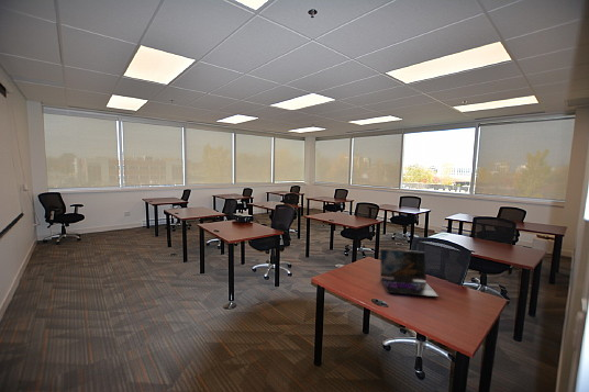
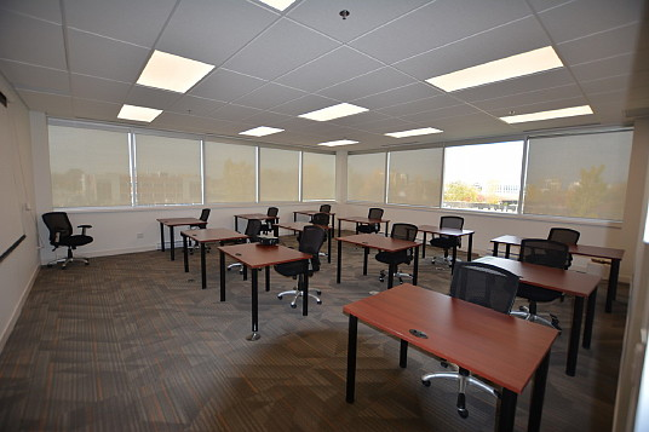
- laptop (407, 271)
